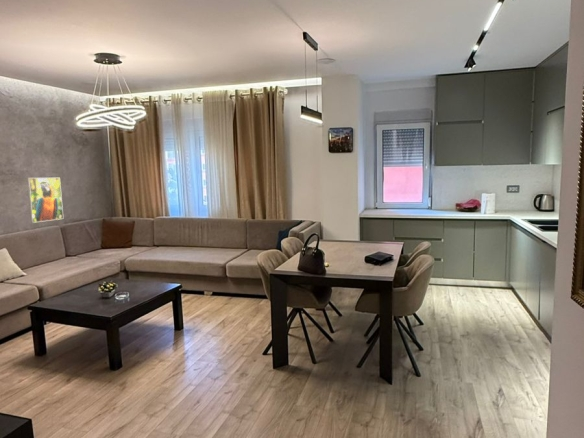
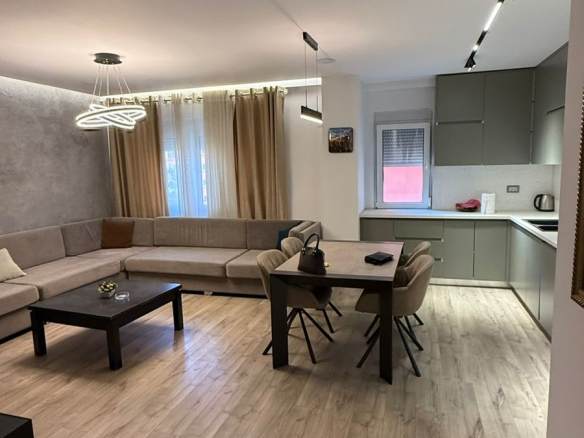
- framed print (46, 199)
